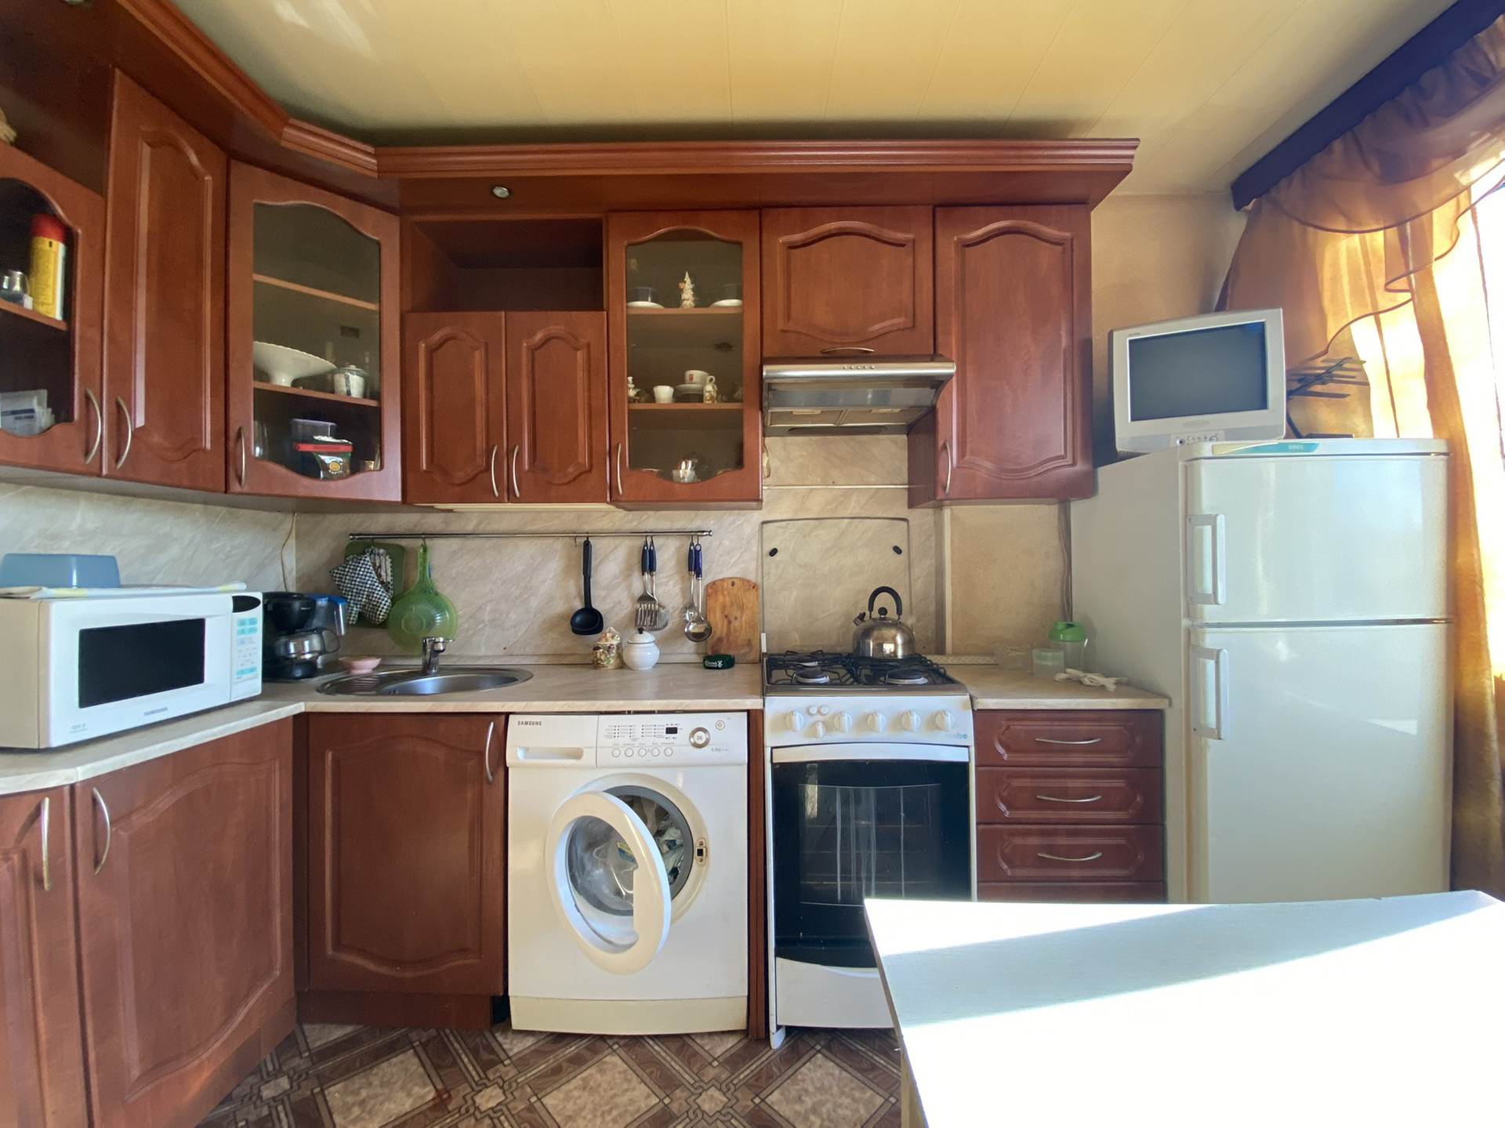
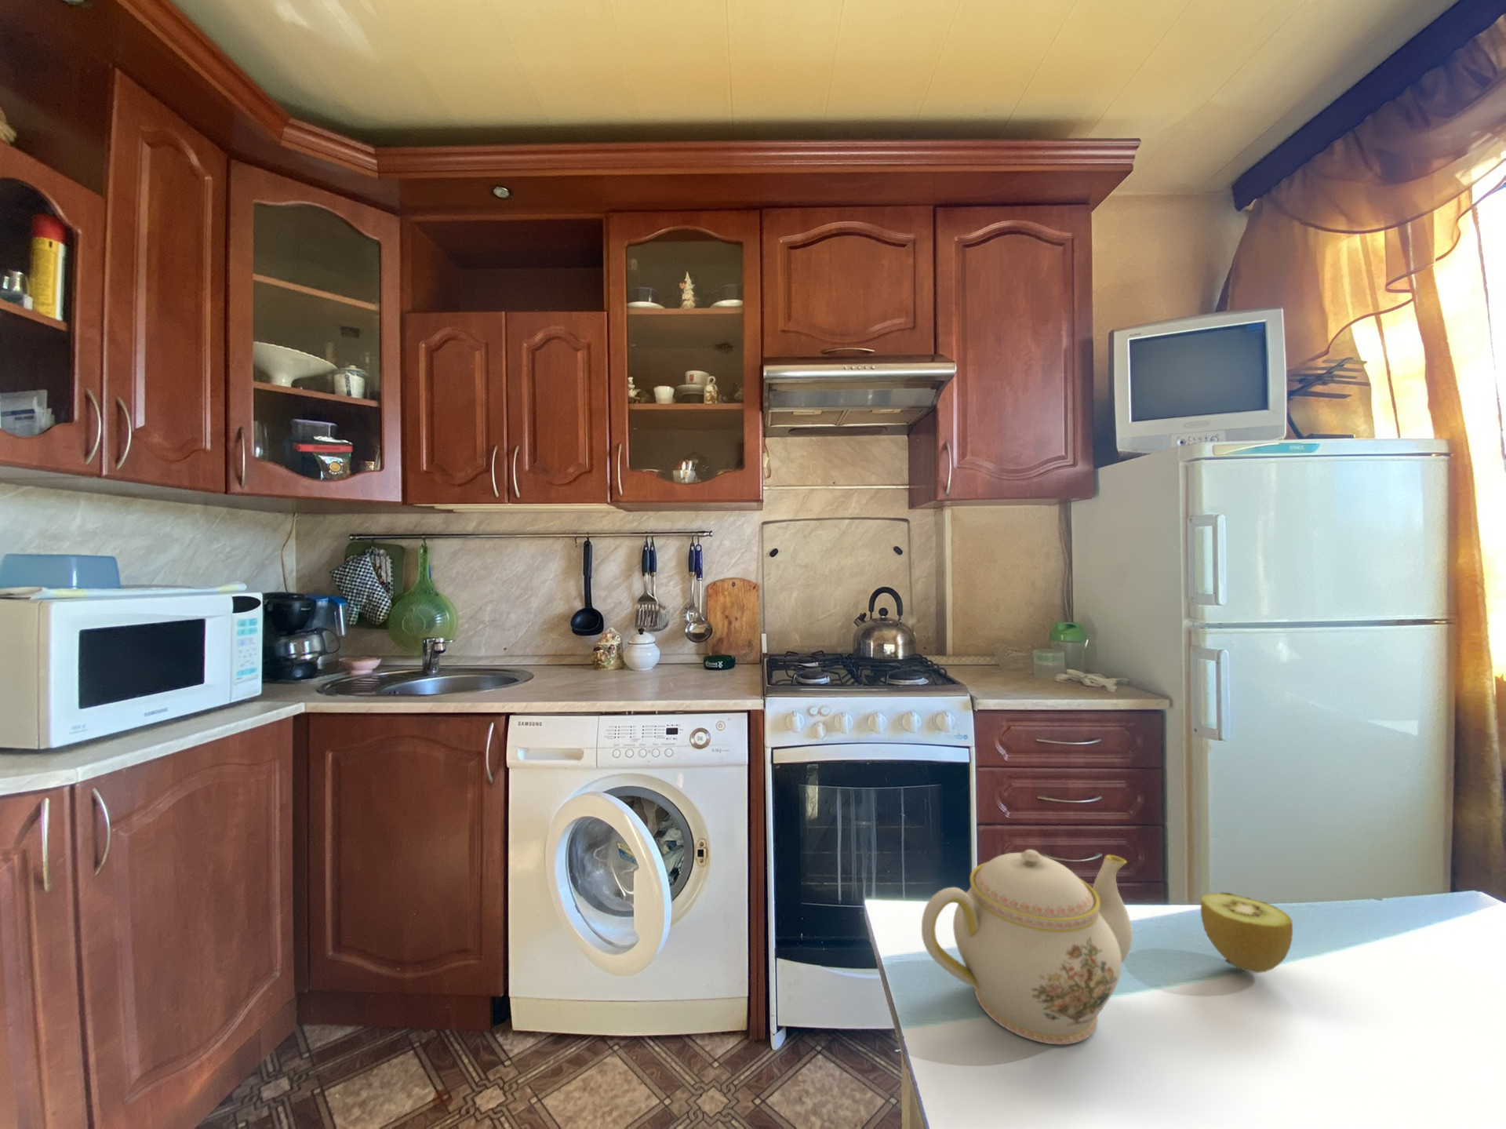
+ teapot (1028, 927)
+ fruit (1245, 936)
